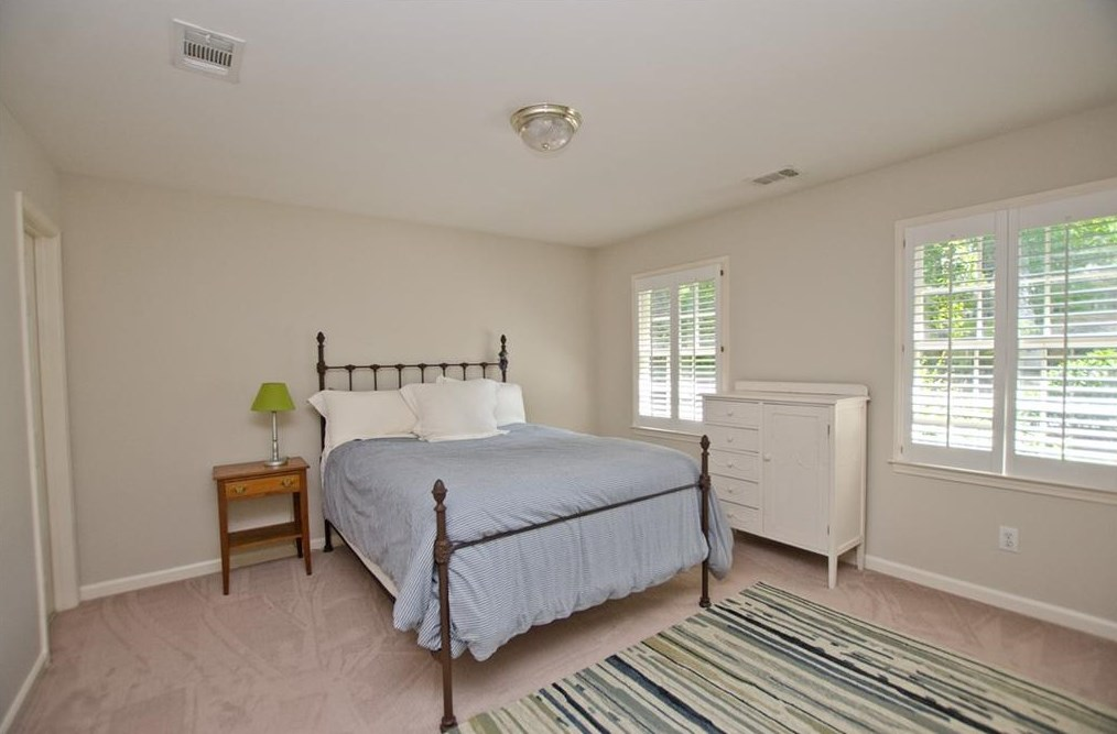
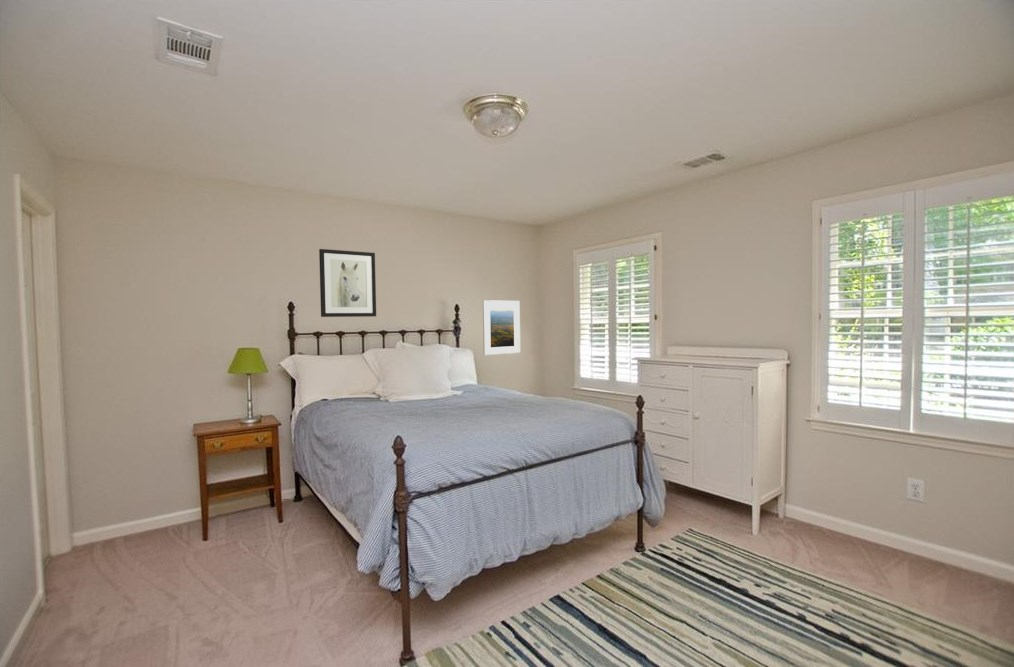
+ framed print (502, 327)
+ wall art (348, 283)
